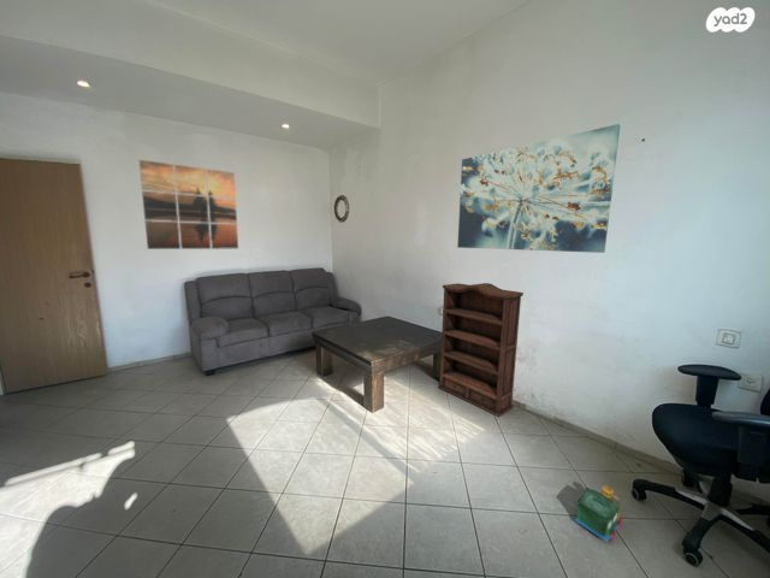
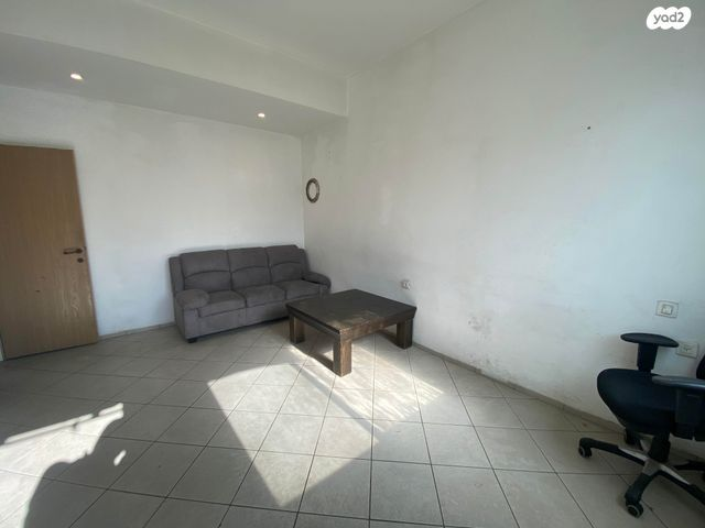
- toy train (602, 506)
- bookshelf (476, 342)
- wall art (192, 208)
- wall art (522, 199)
